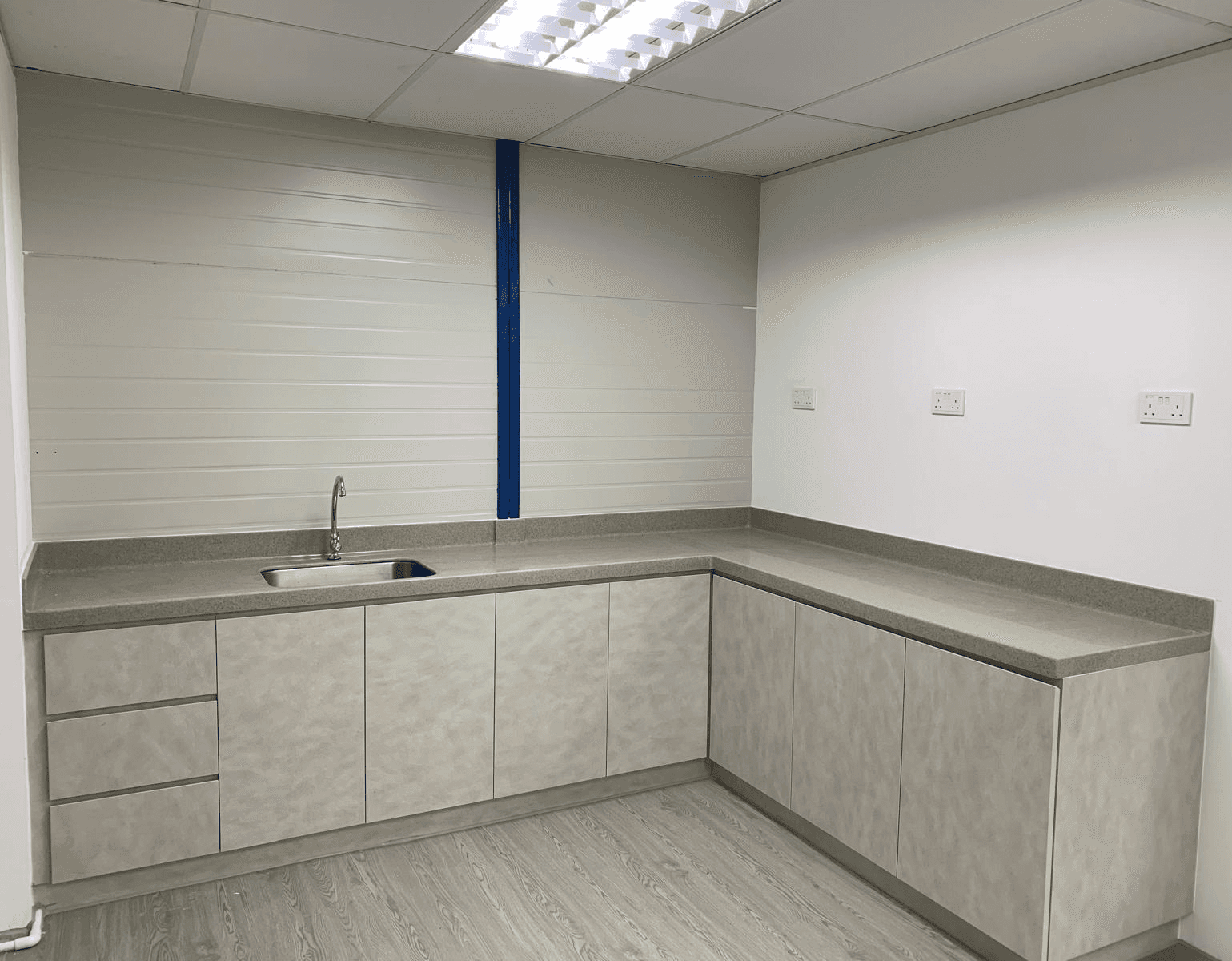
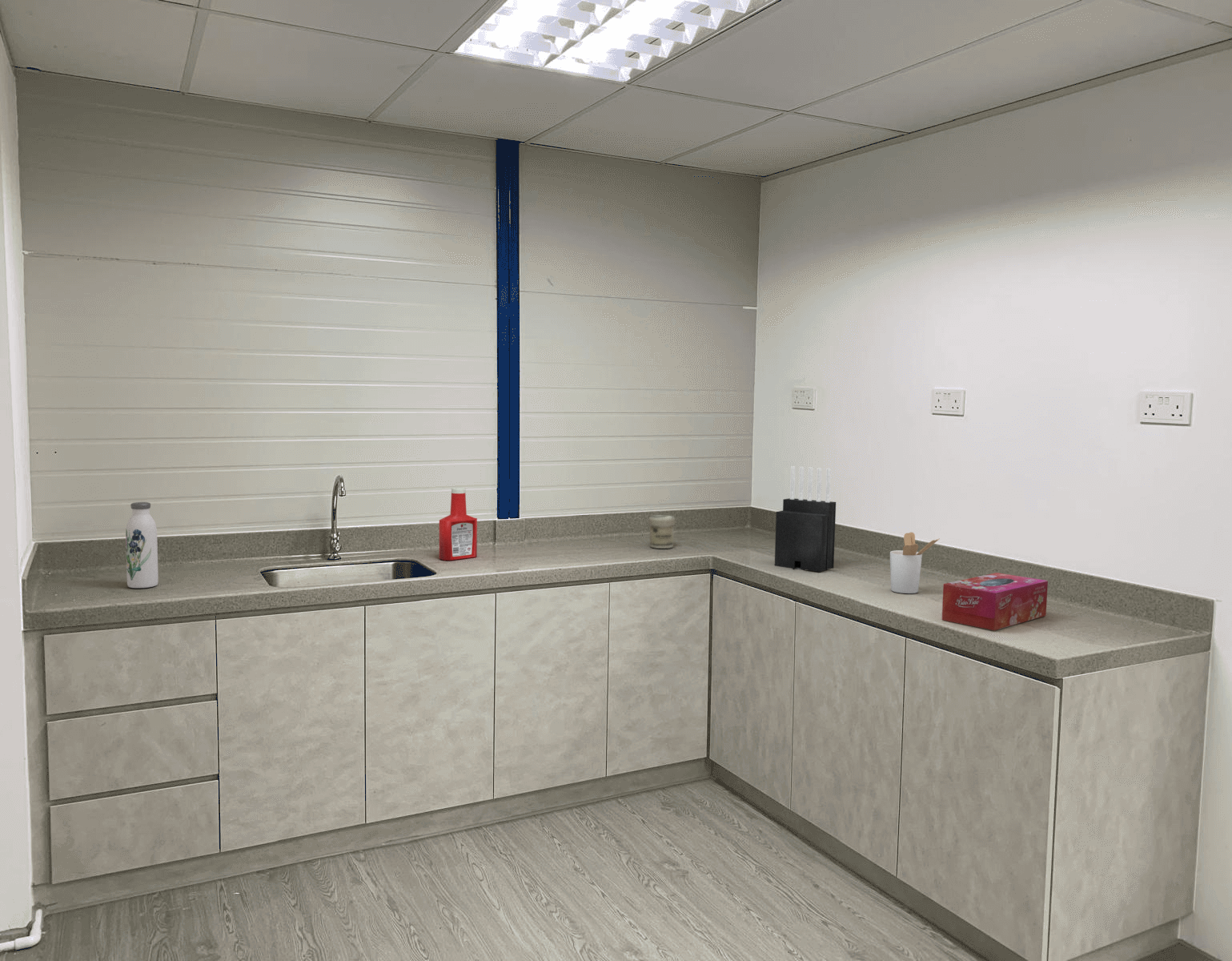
+ water bottle (142, 544)
+ tissue box (995, 600)
+ knife block (804, 517)
+ soap bottle (458, 523)
+ utensil holder (914, 563)
+ jar (661, 531)
